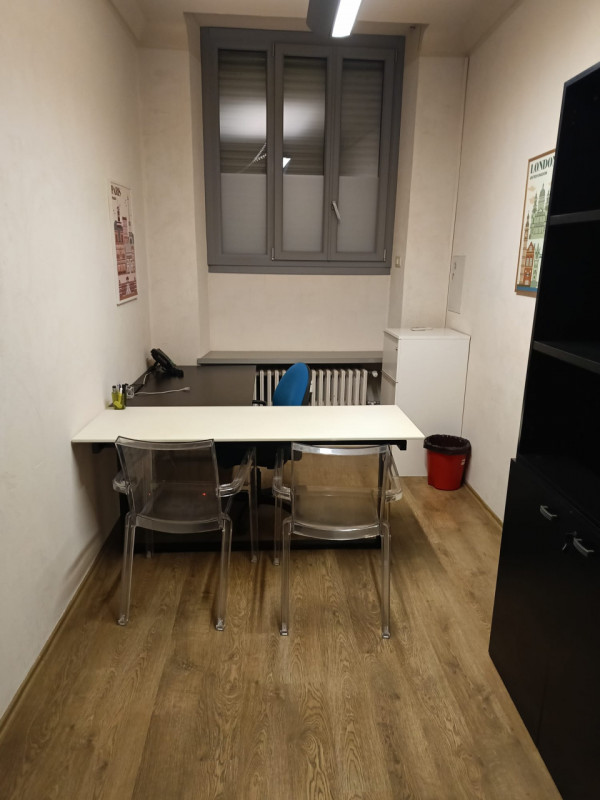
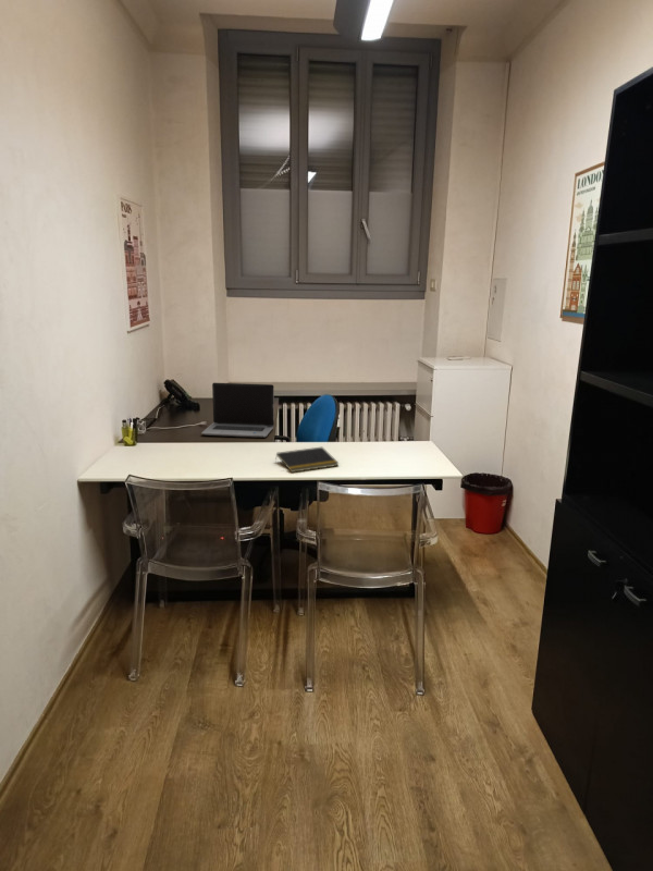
+ notepad (307, 458)
+ laptop computer (238, 409)
